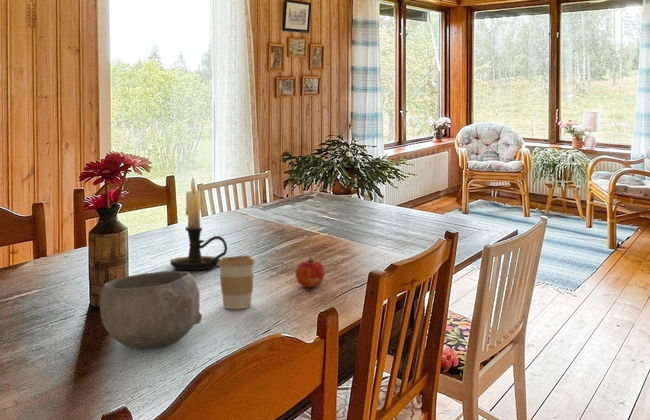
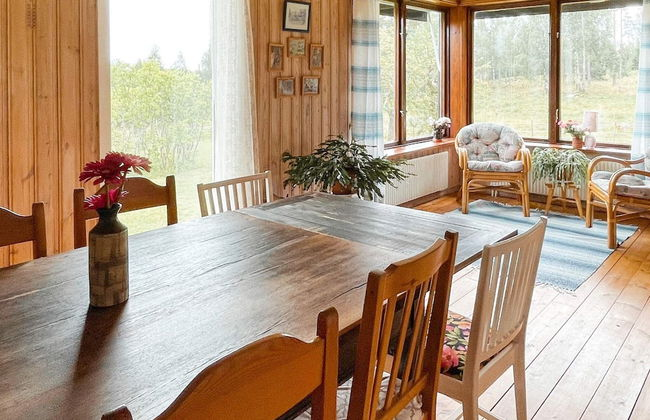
- coffee cup (236, 280)
- candle holder (199, 222)
- apple (310, 271)
- bowl (151, 309)
